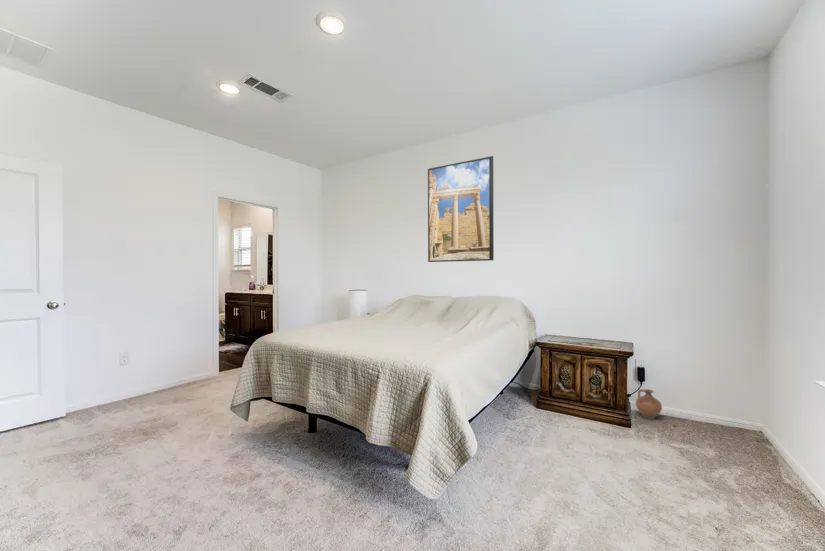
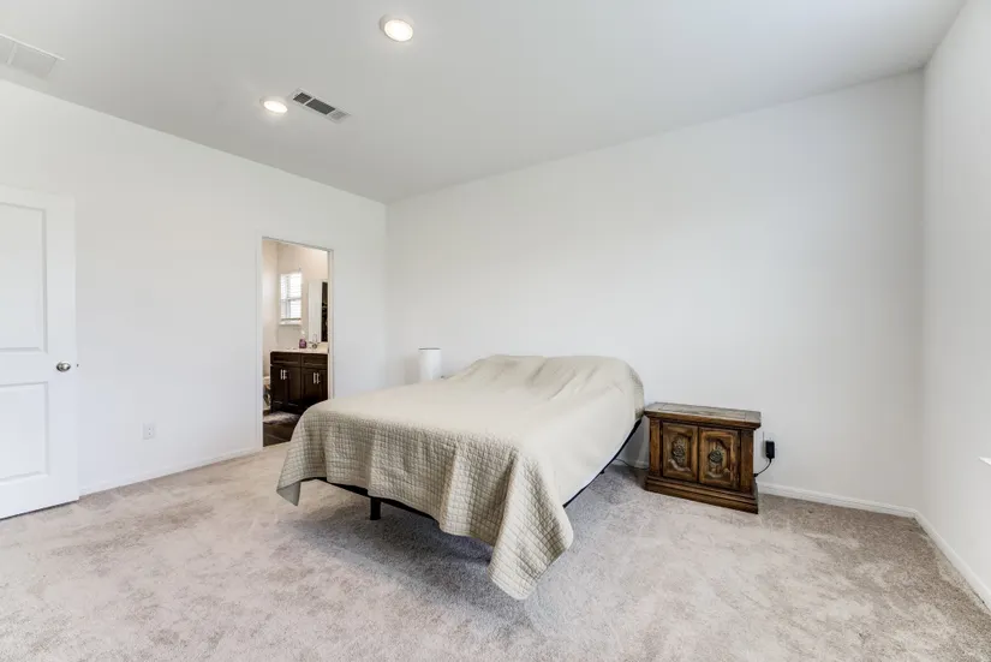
- ceramic jug (648, 403)
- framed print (458, 212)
